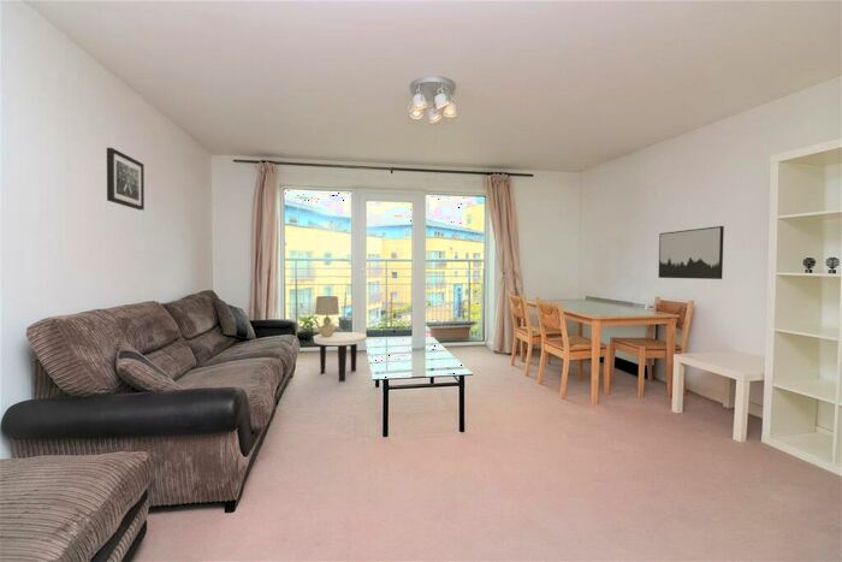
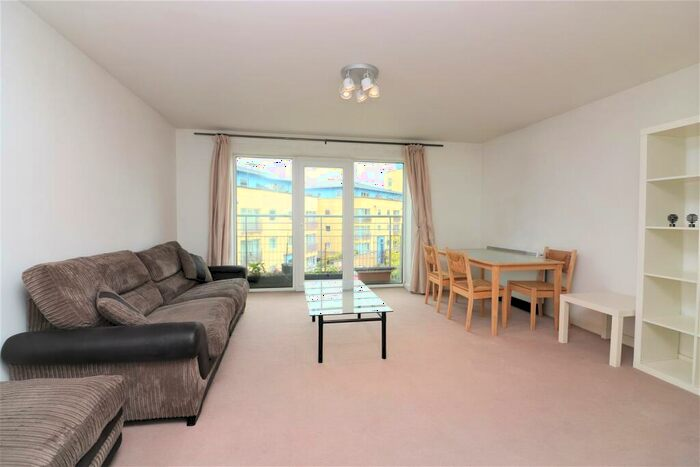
- wall art (688, 254)
- table lamp (326, 315)
- side table (339, 355)
- wall art (126, 181)
